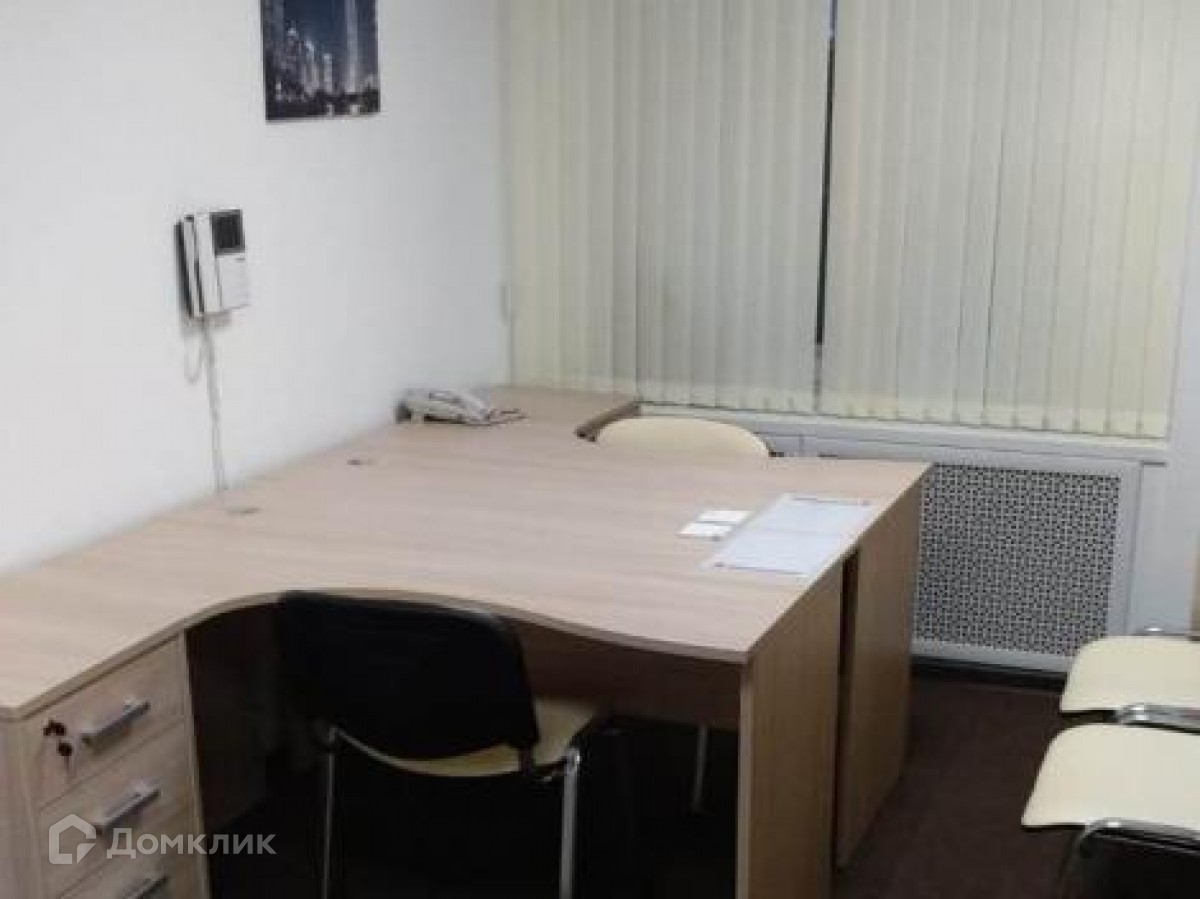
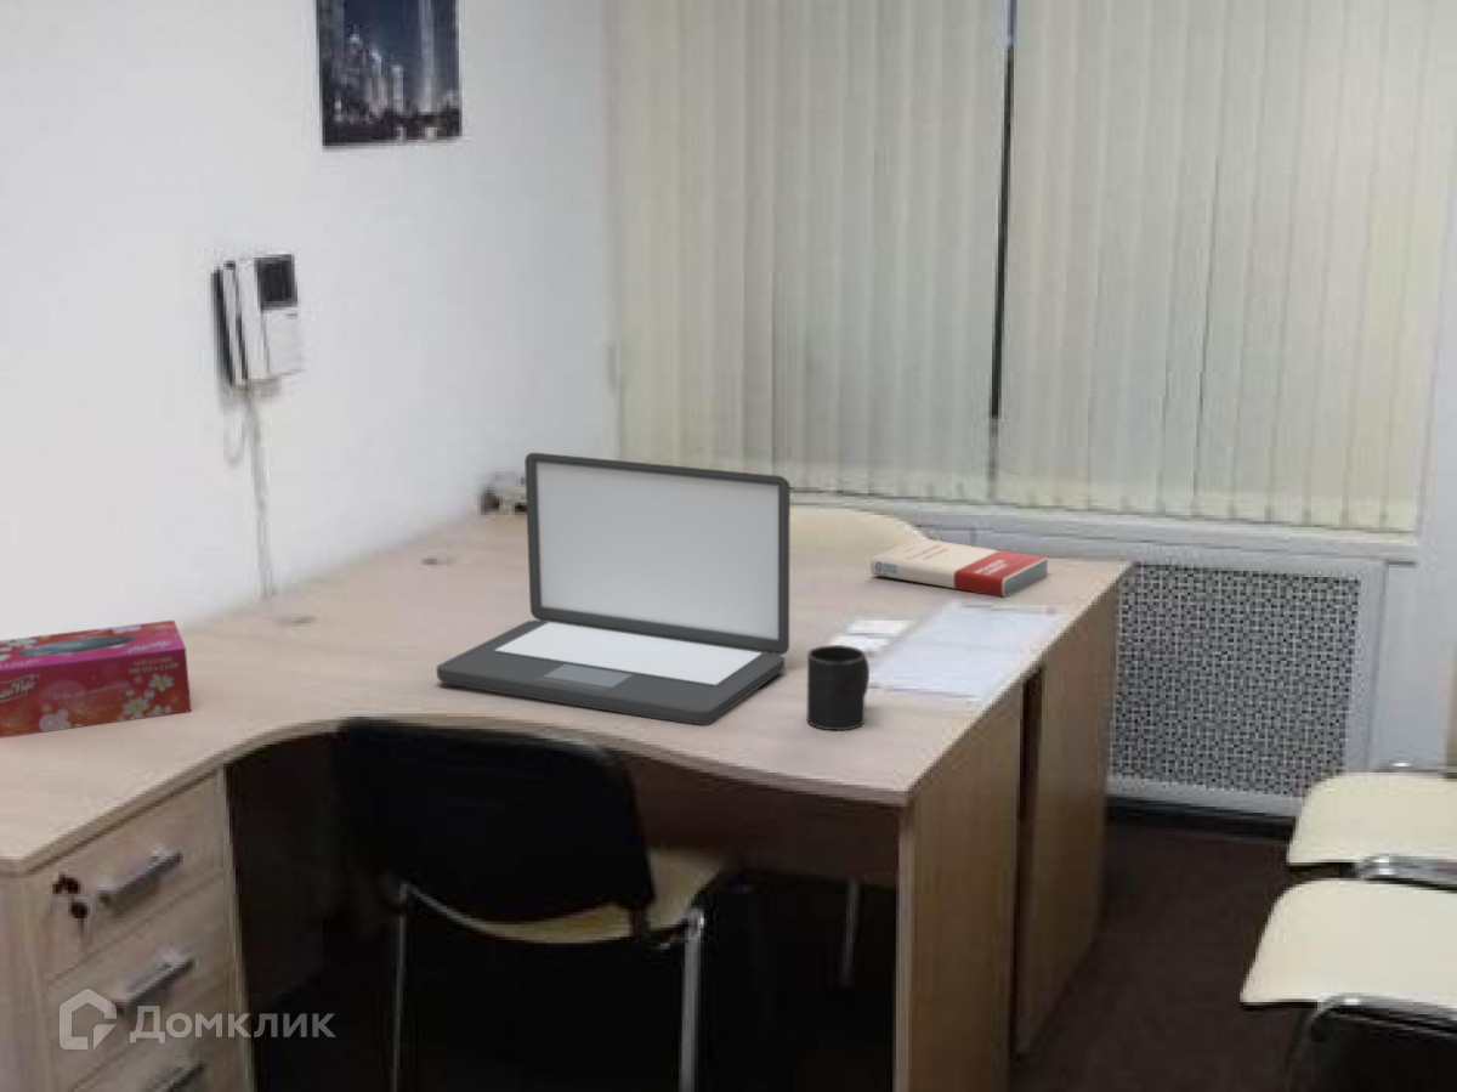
+ tissue box (80, 678)
+ mug (843, 683)
+ laptop (611, 579)
+ book (958, 566)
